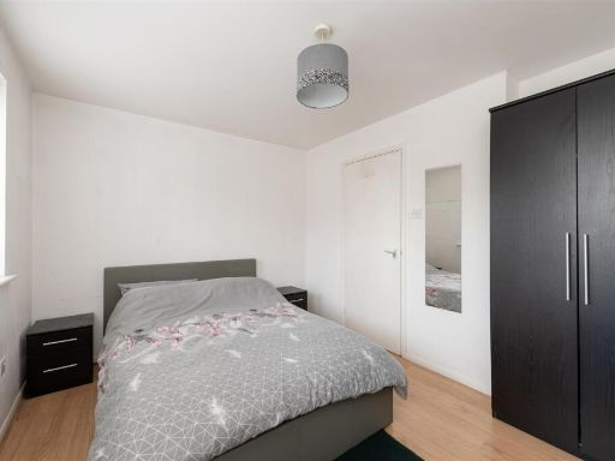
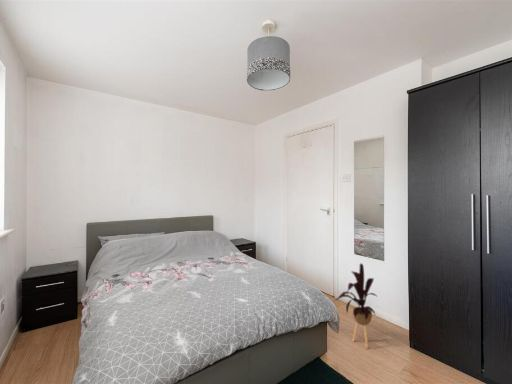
+ house plant (356, 301)
